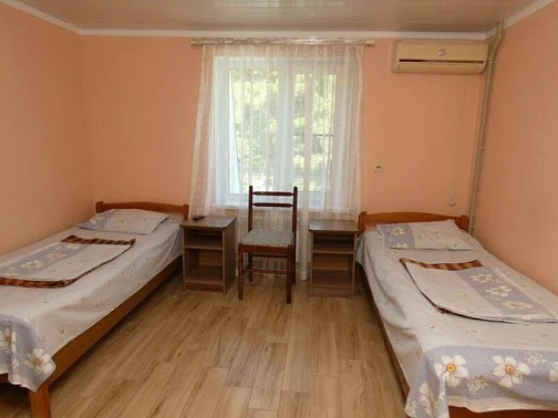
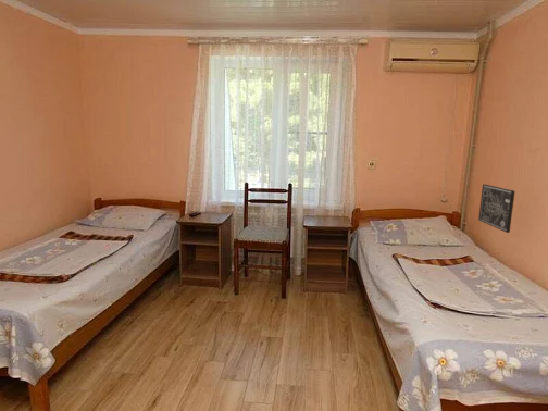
+ wall art (495, 207)
